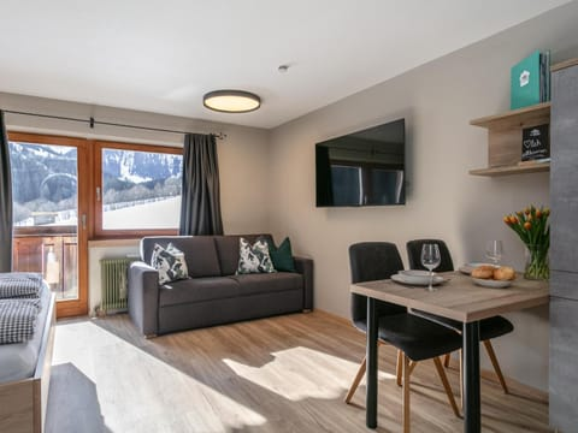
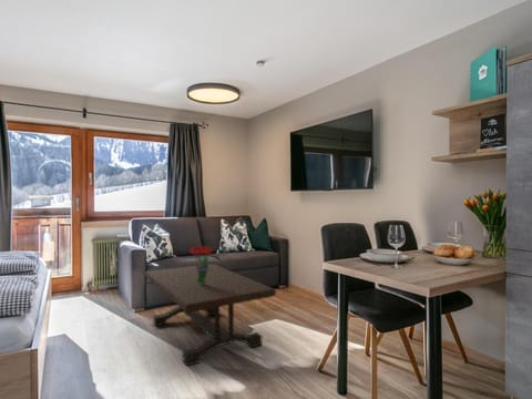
+ bouquet (201, 265)
+ coffee table (203, 306)
